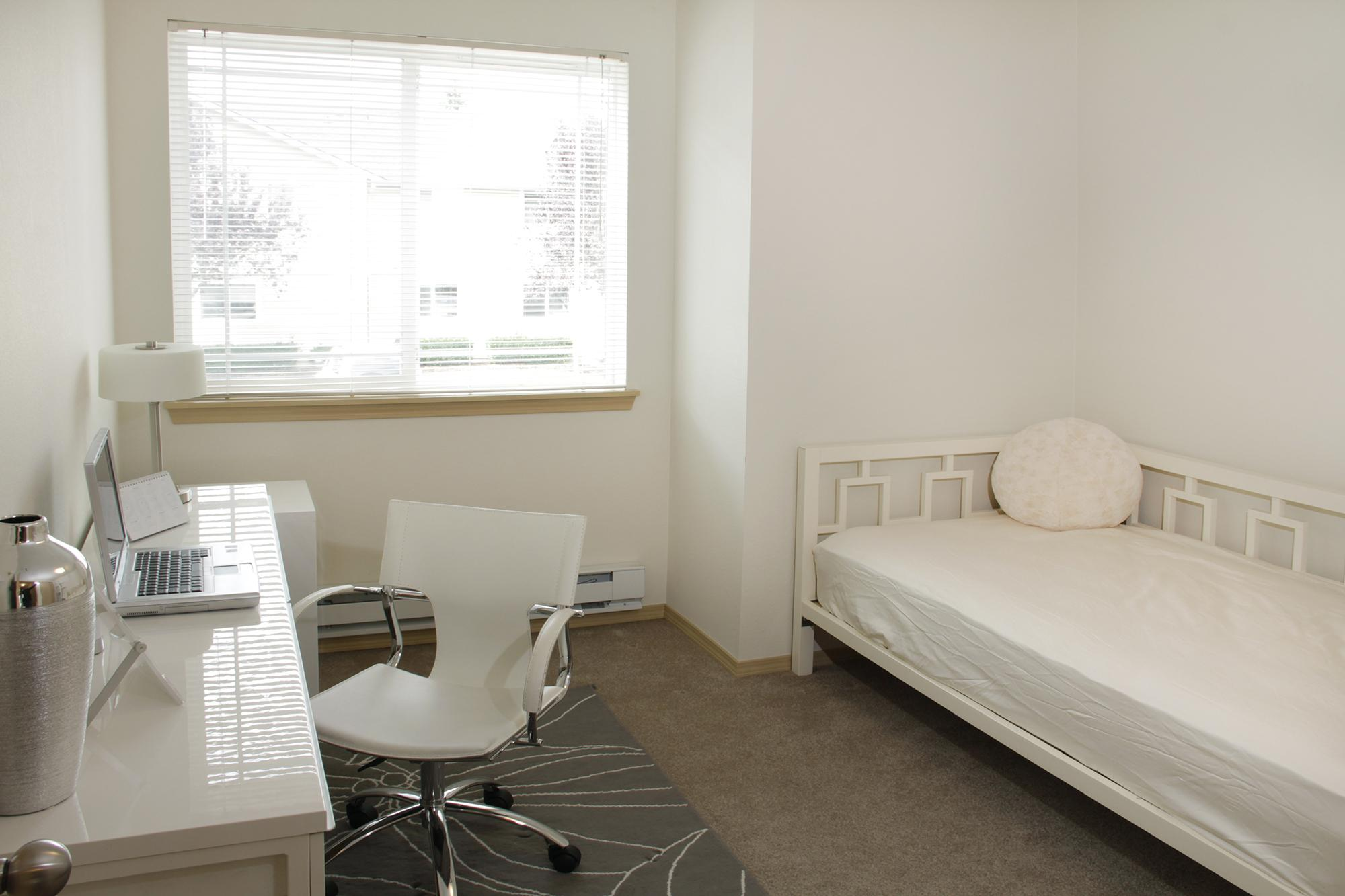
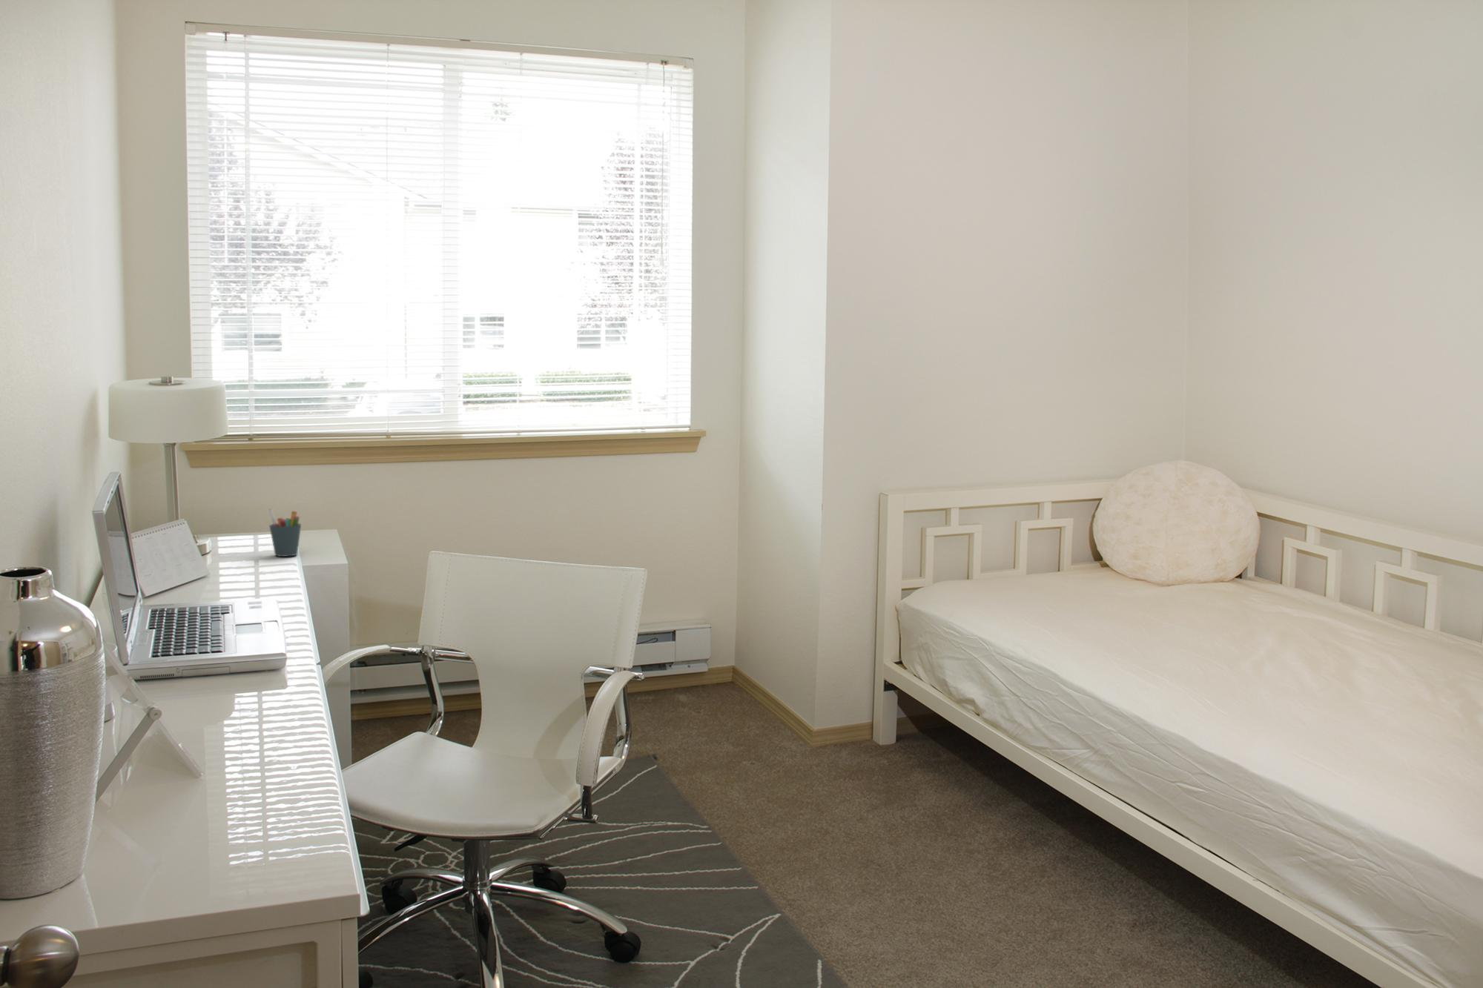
+ pen holder (286, 531)
